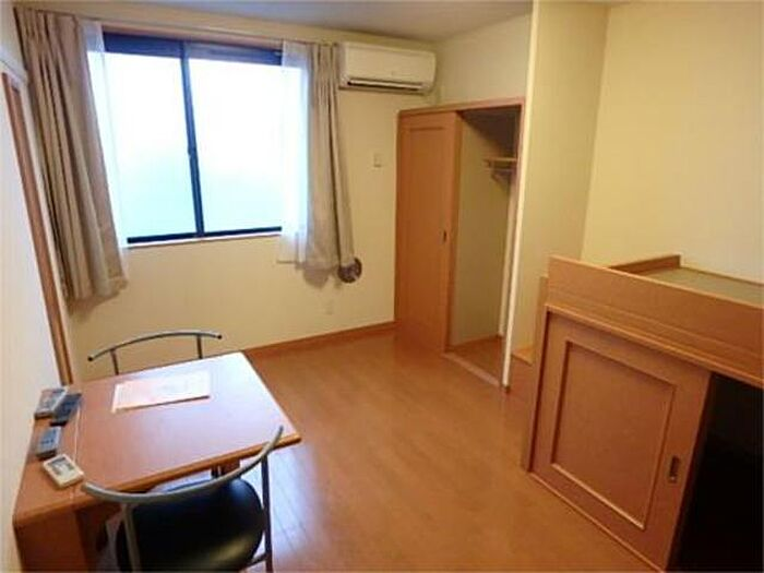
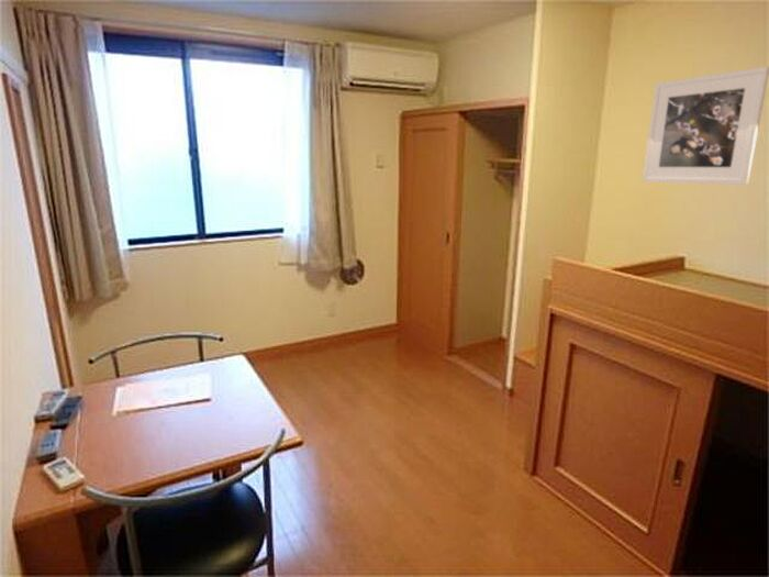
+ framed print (699, 131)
